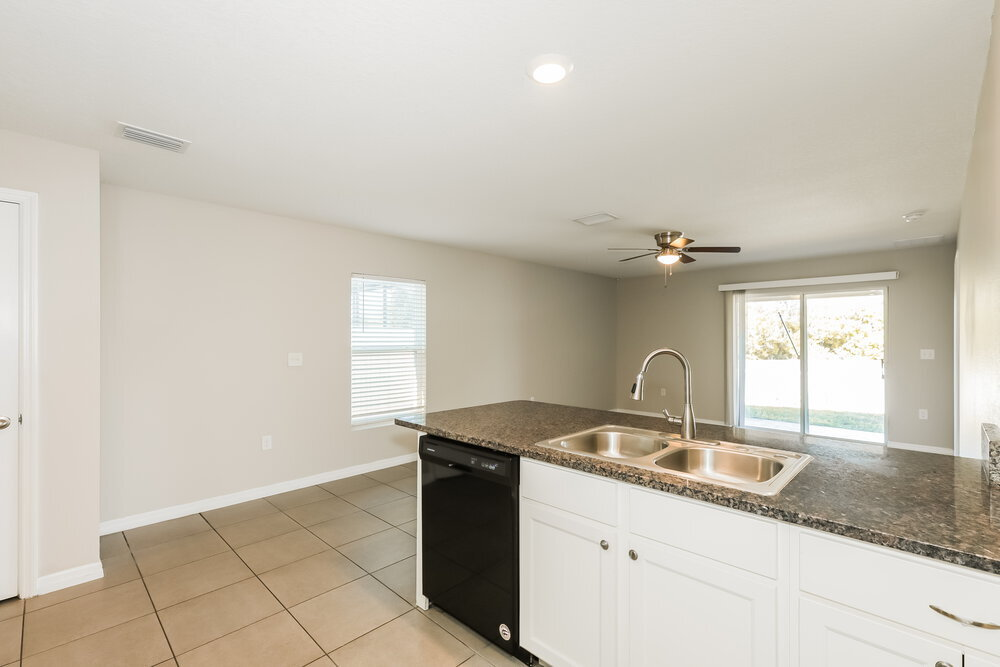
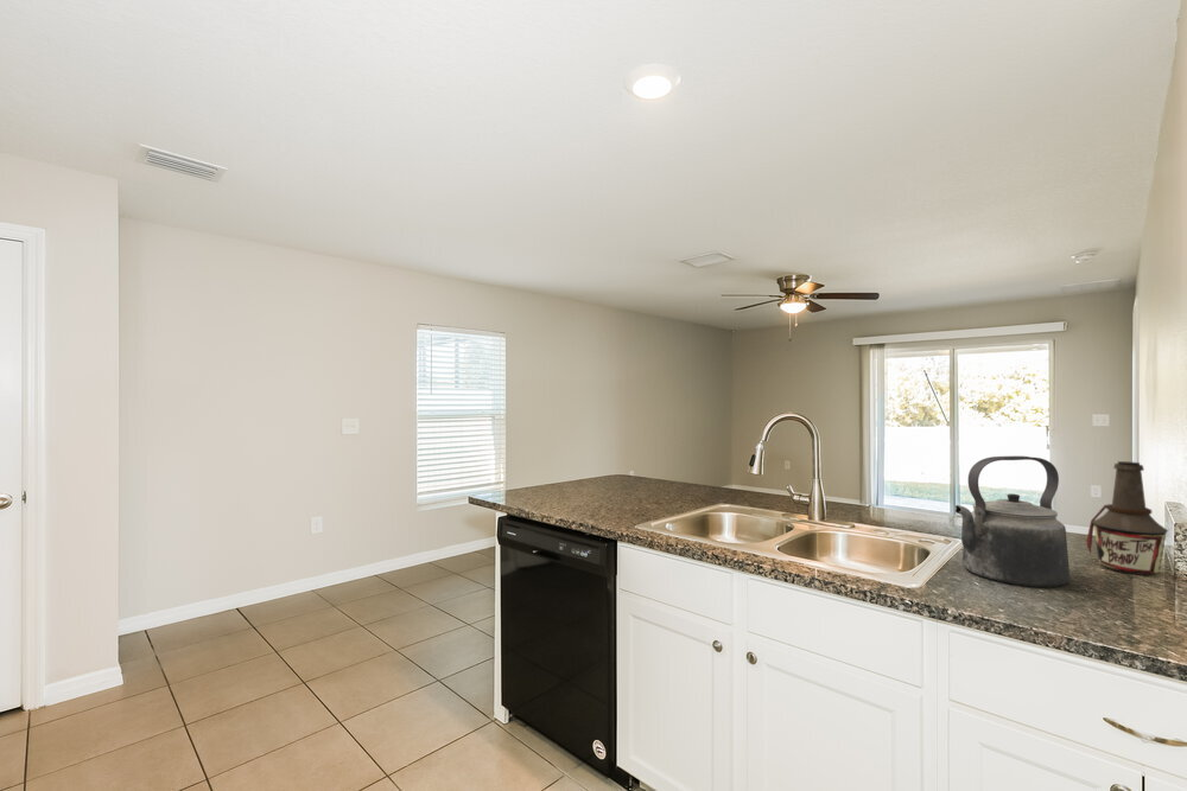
+ bottle (1124, 515)
+ kettle (1005, 515)
